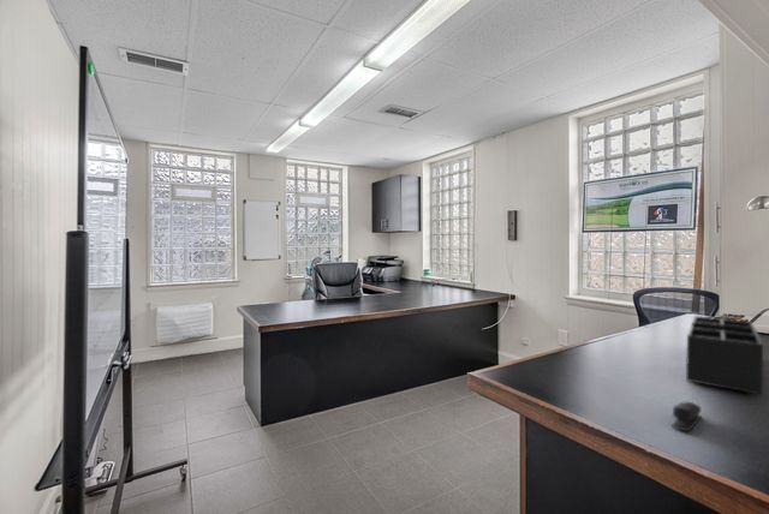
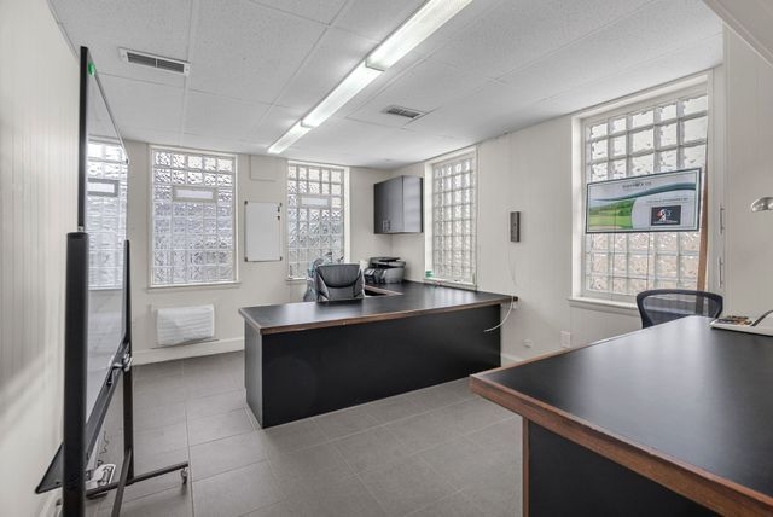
- stapler (686, 411)
- desk organizer (721, 348)
